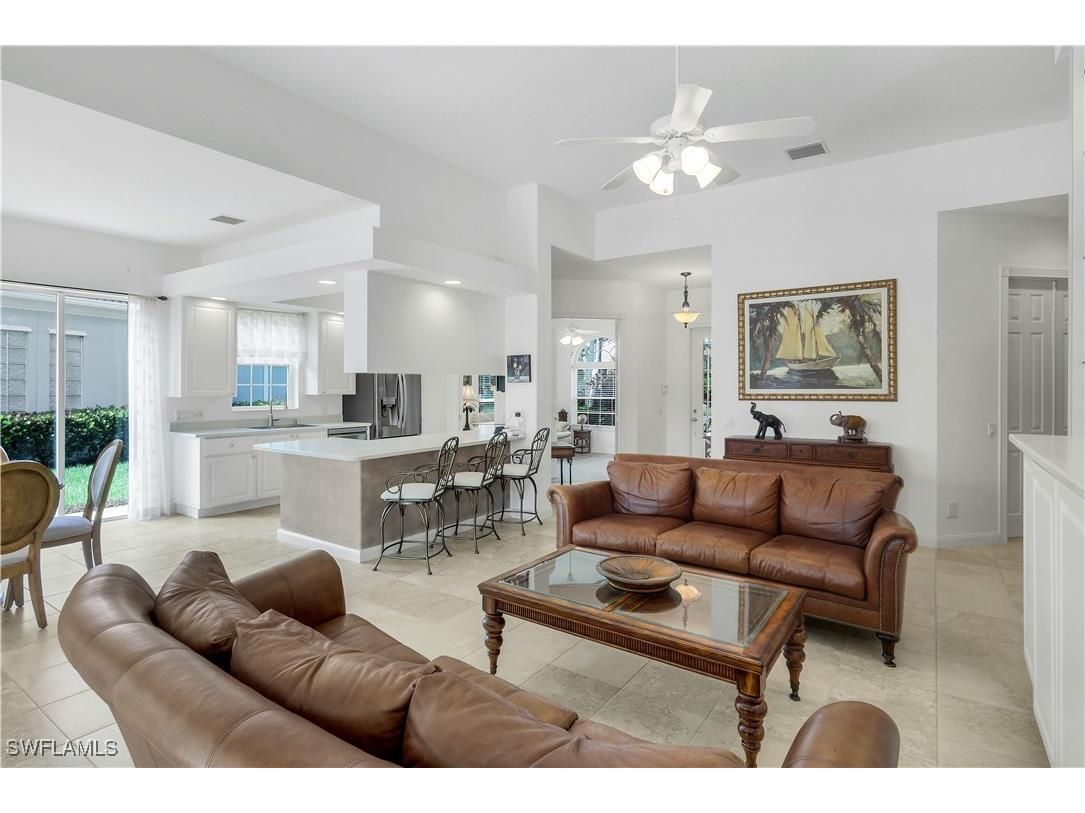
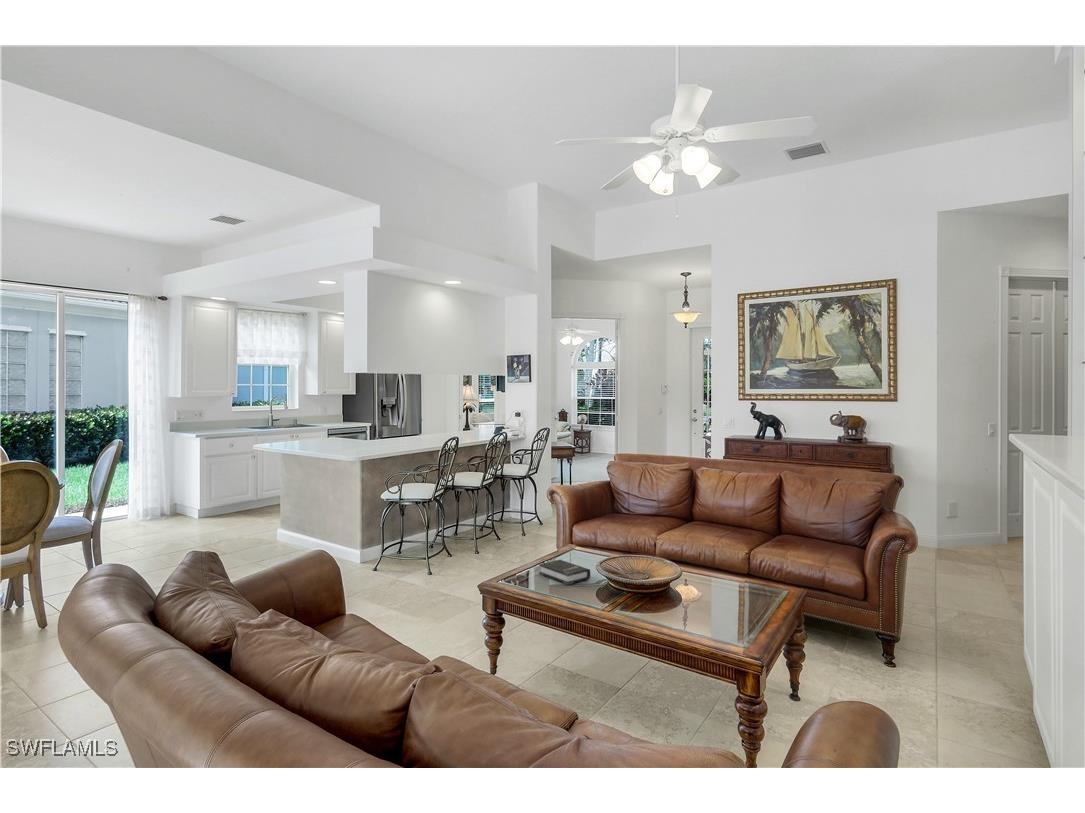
+ hardback book (564, 571)
